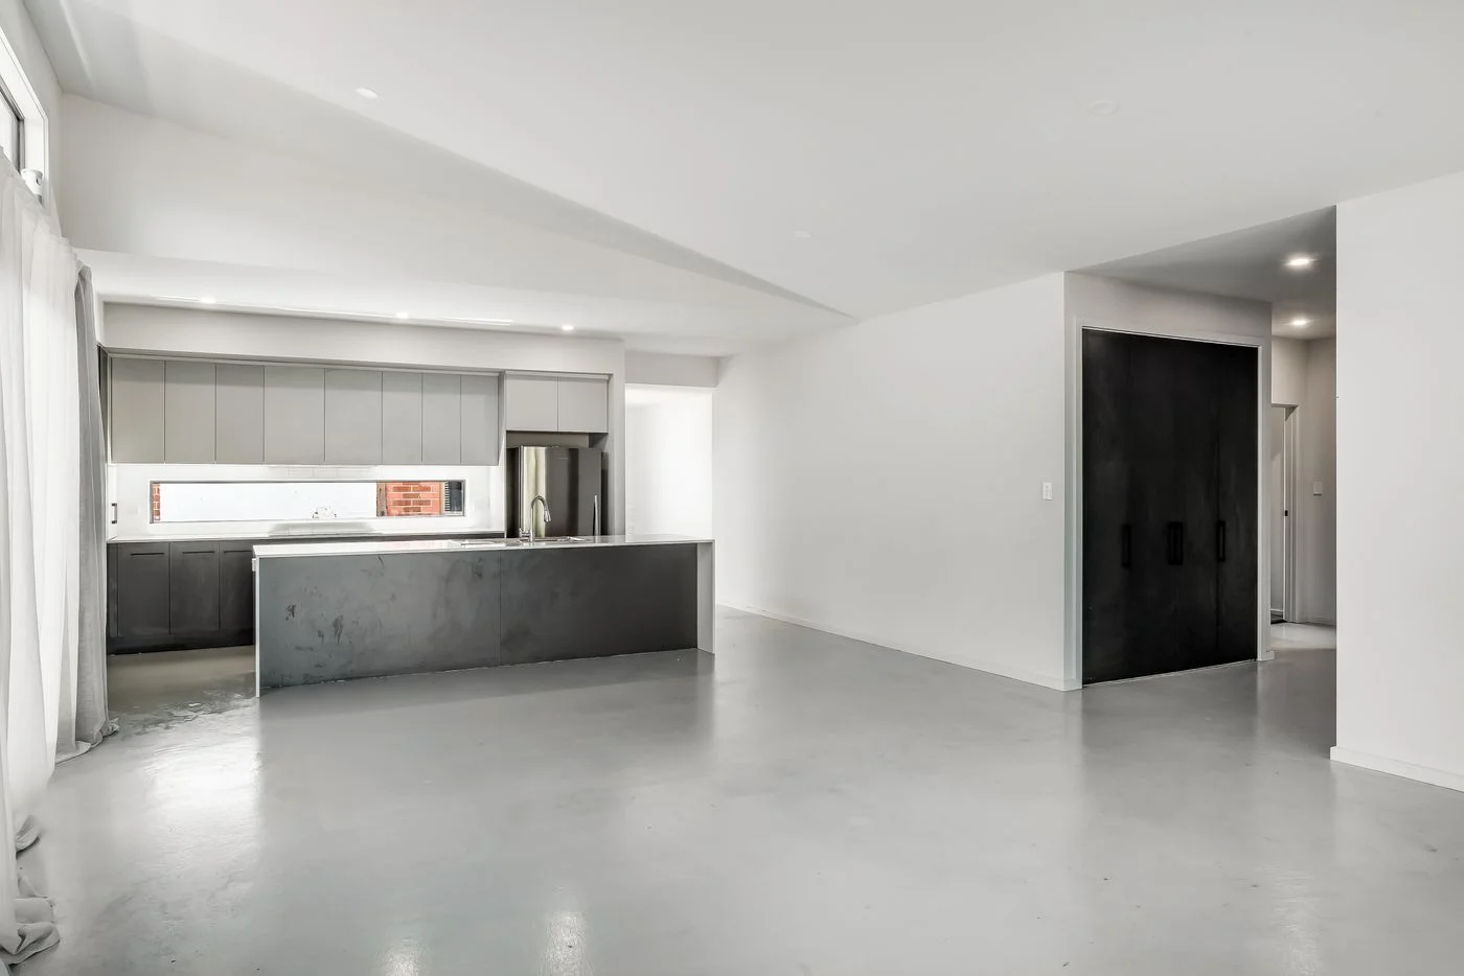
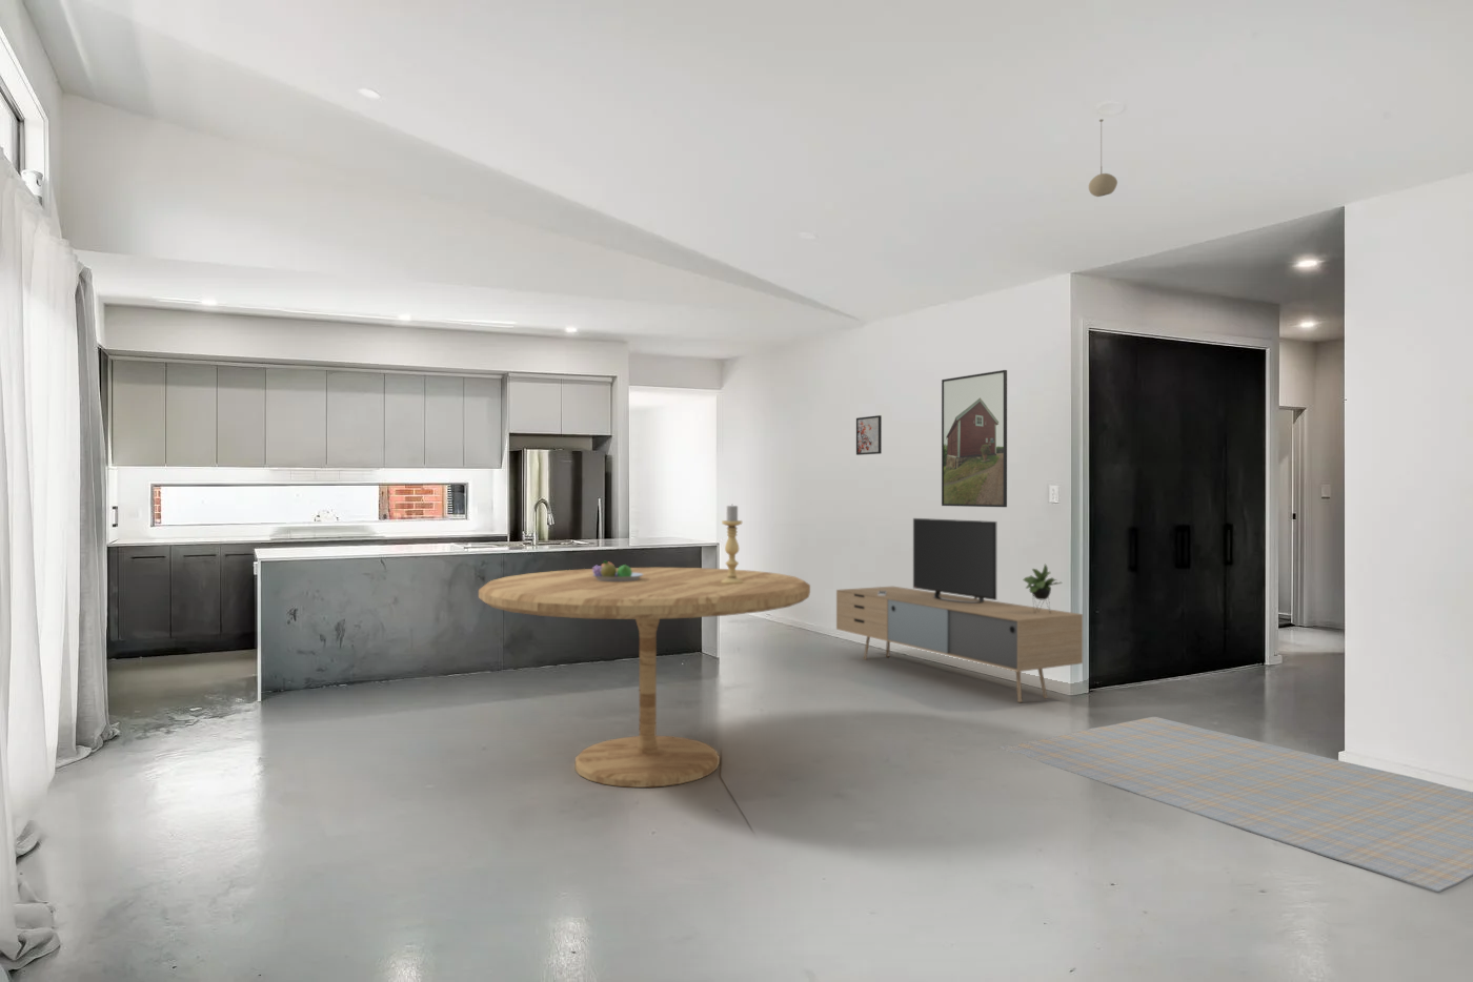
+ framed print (972, 441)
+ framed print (868, 435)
+ media console (947, 598)
+ rug (1256, 779)
+ fruit bowl (617, 569)
+ candle holder (732, 543)
+ pendant light (1100, 158)
+ dining table (647, 672)
